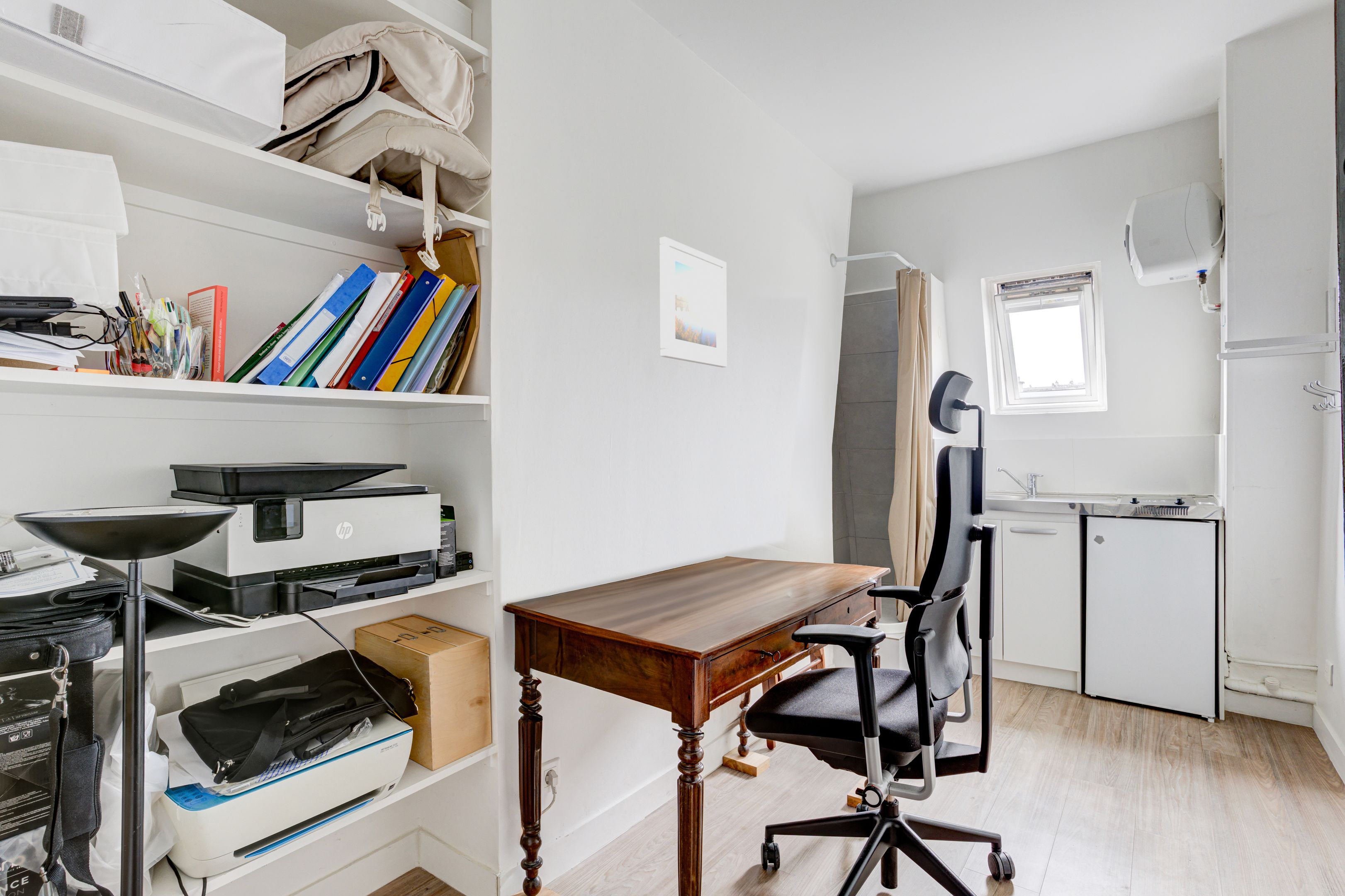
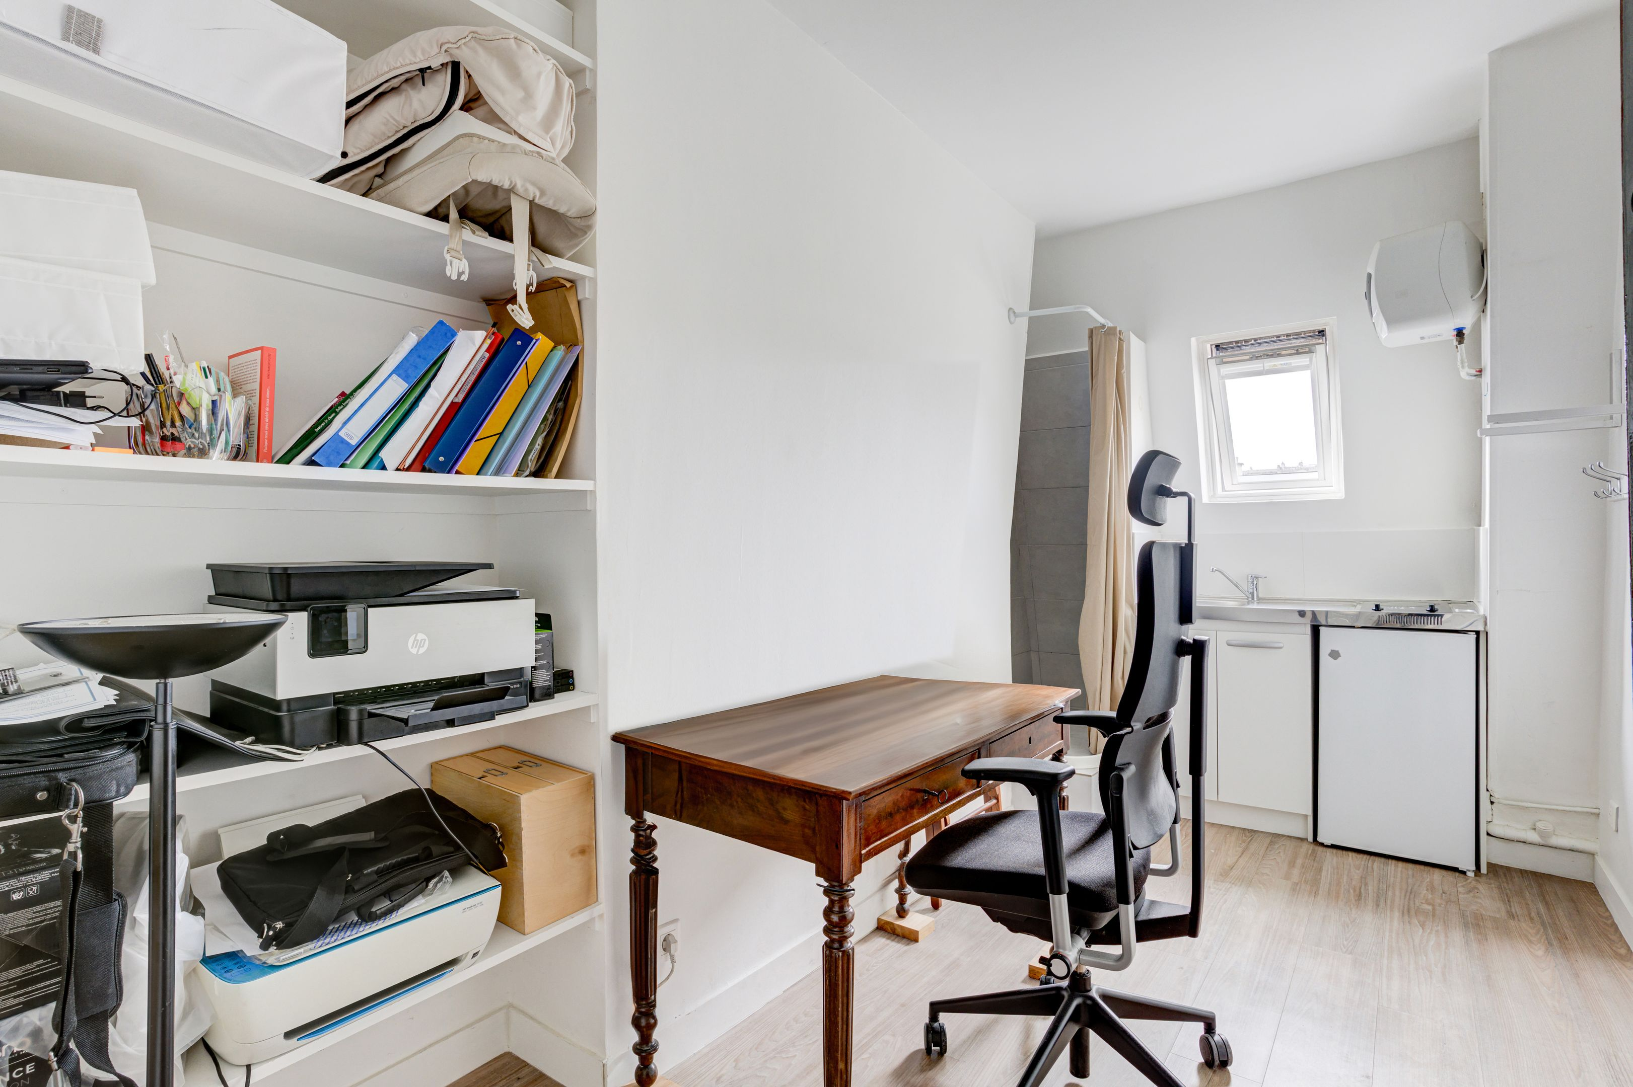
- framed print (695, 306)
